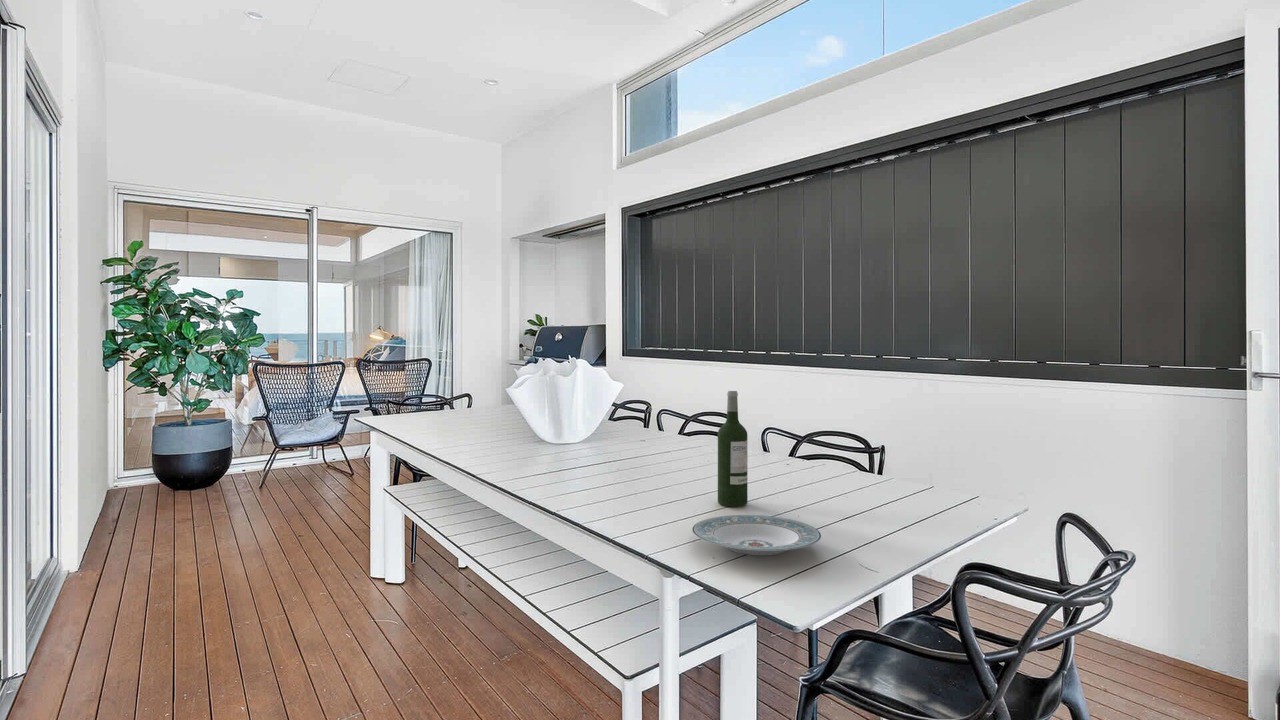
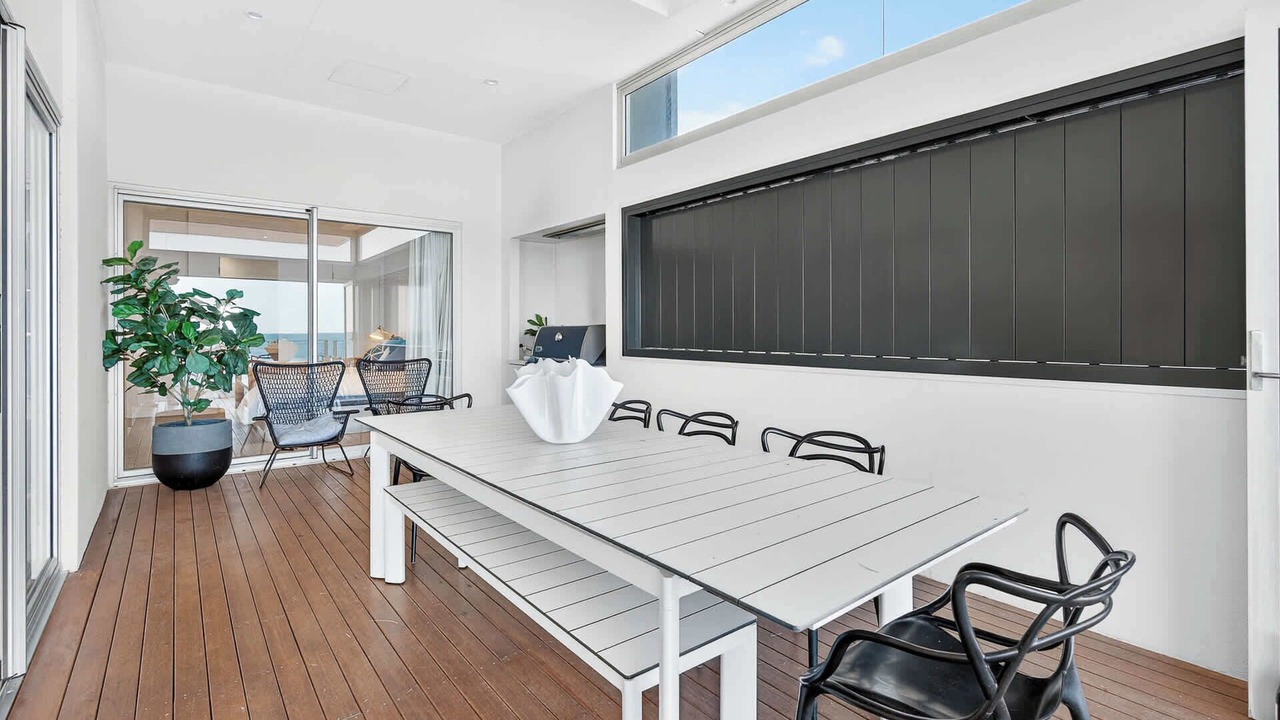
- wine bottle (732, 447)
- plate (755, 538)
